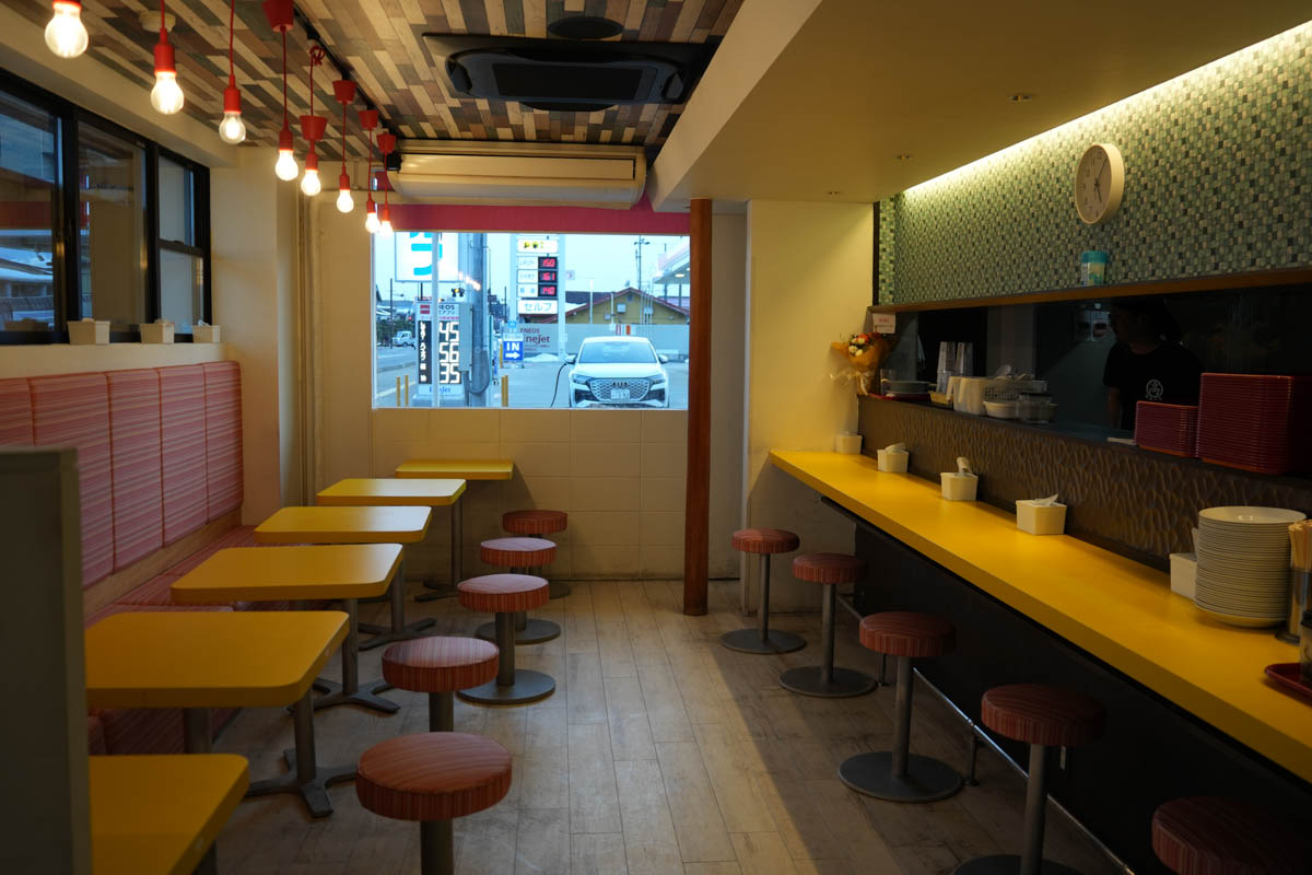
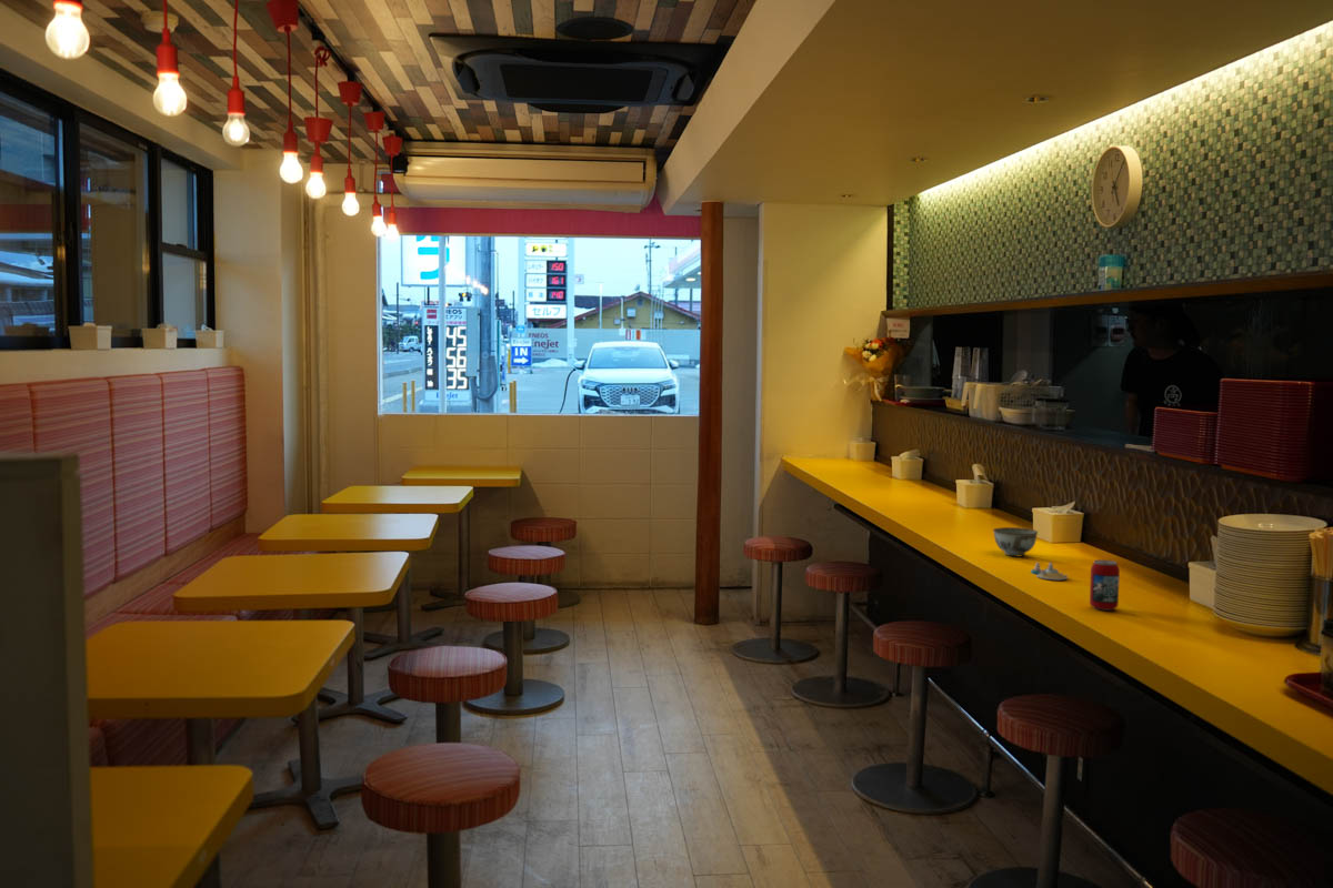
+ salt and pepper shaker set (1049, 569)
+ bowl (1014, 542)
+ beverage can (1104, 585)
